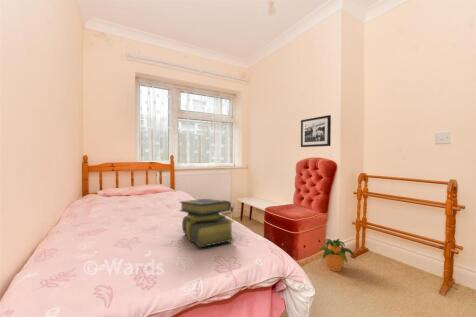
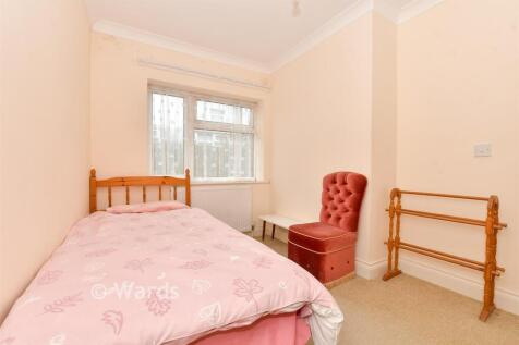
- picture frame (314, 132)
- potted plant (333, 253)
- stack of books (204, 218)
